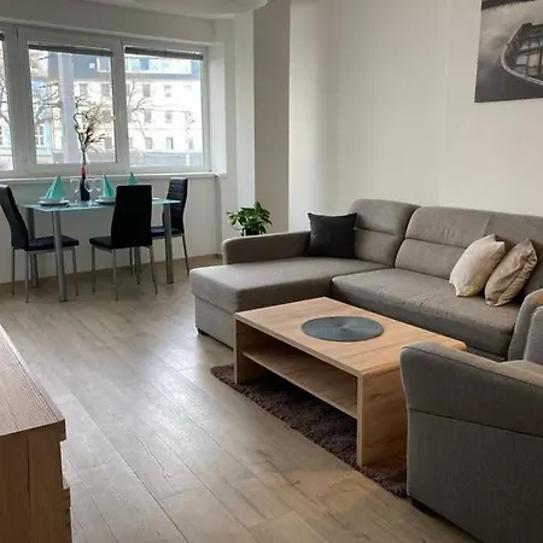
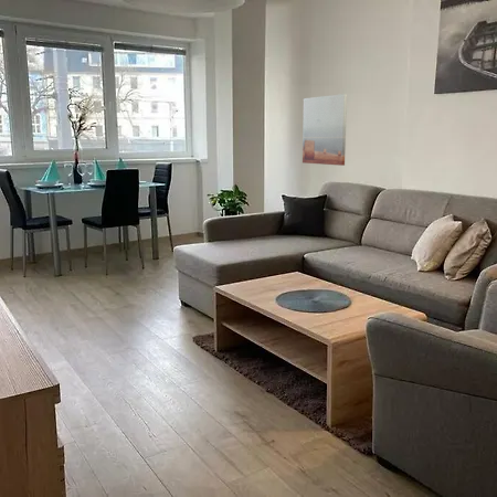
+ wall art (322, 130)
